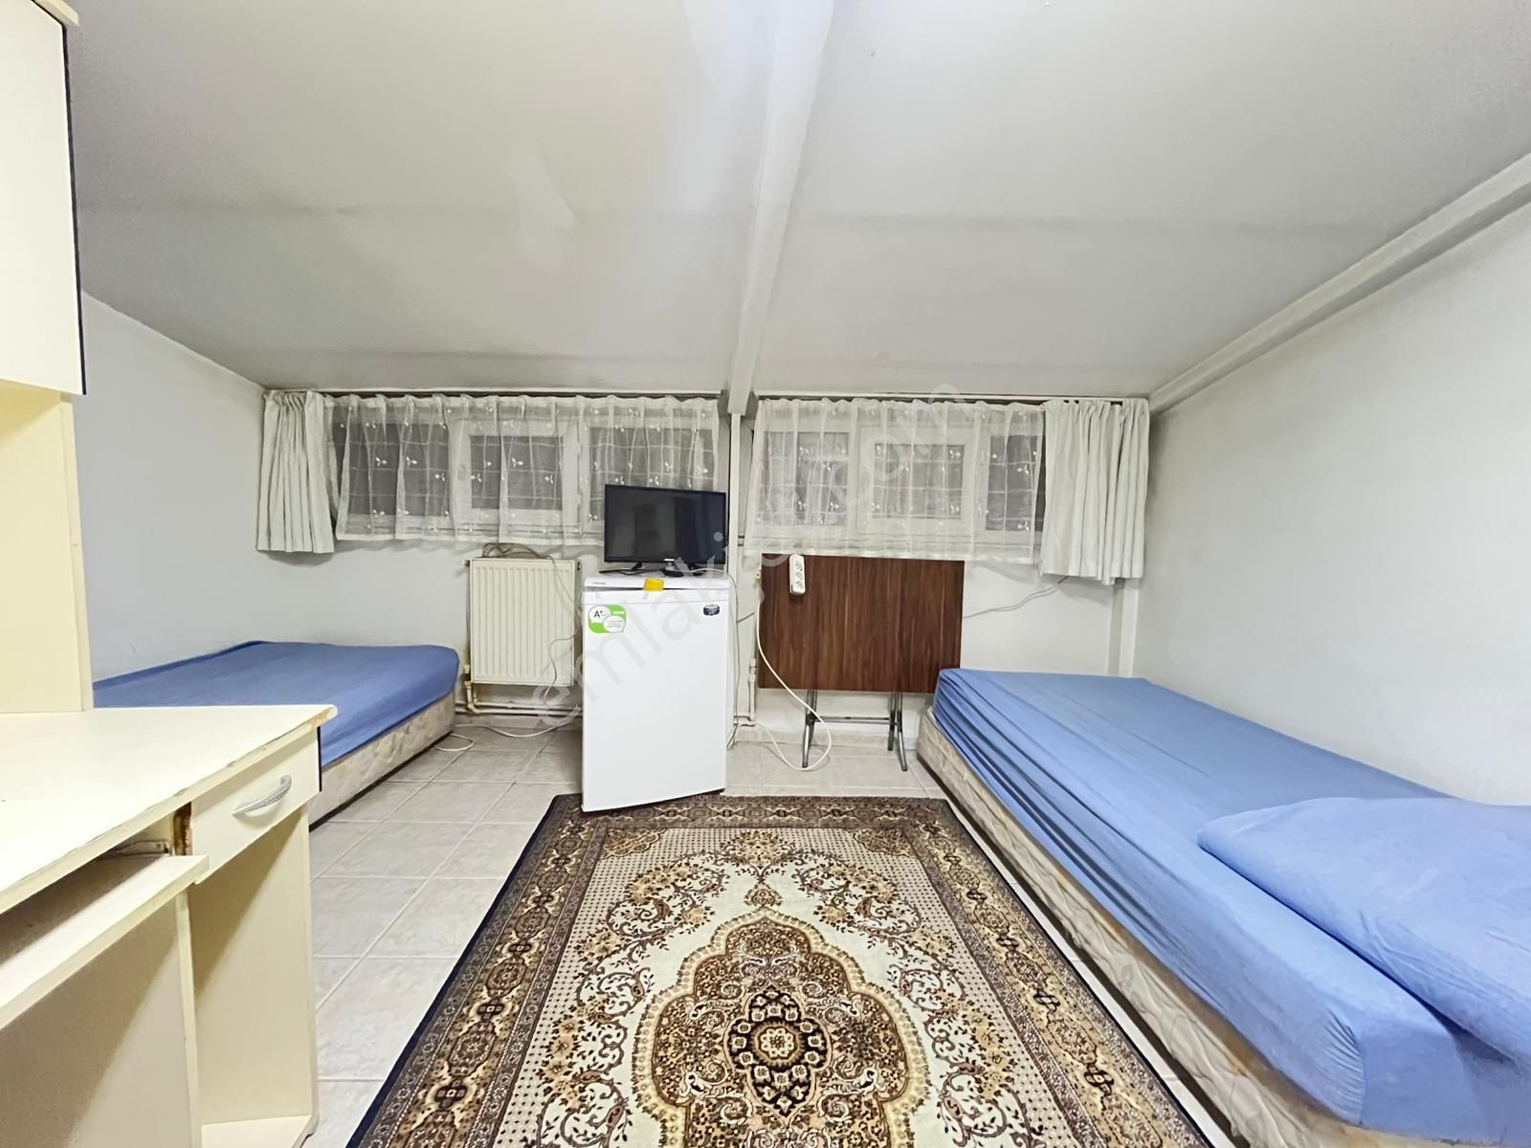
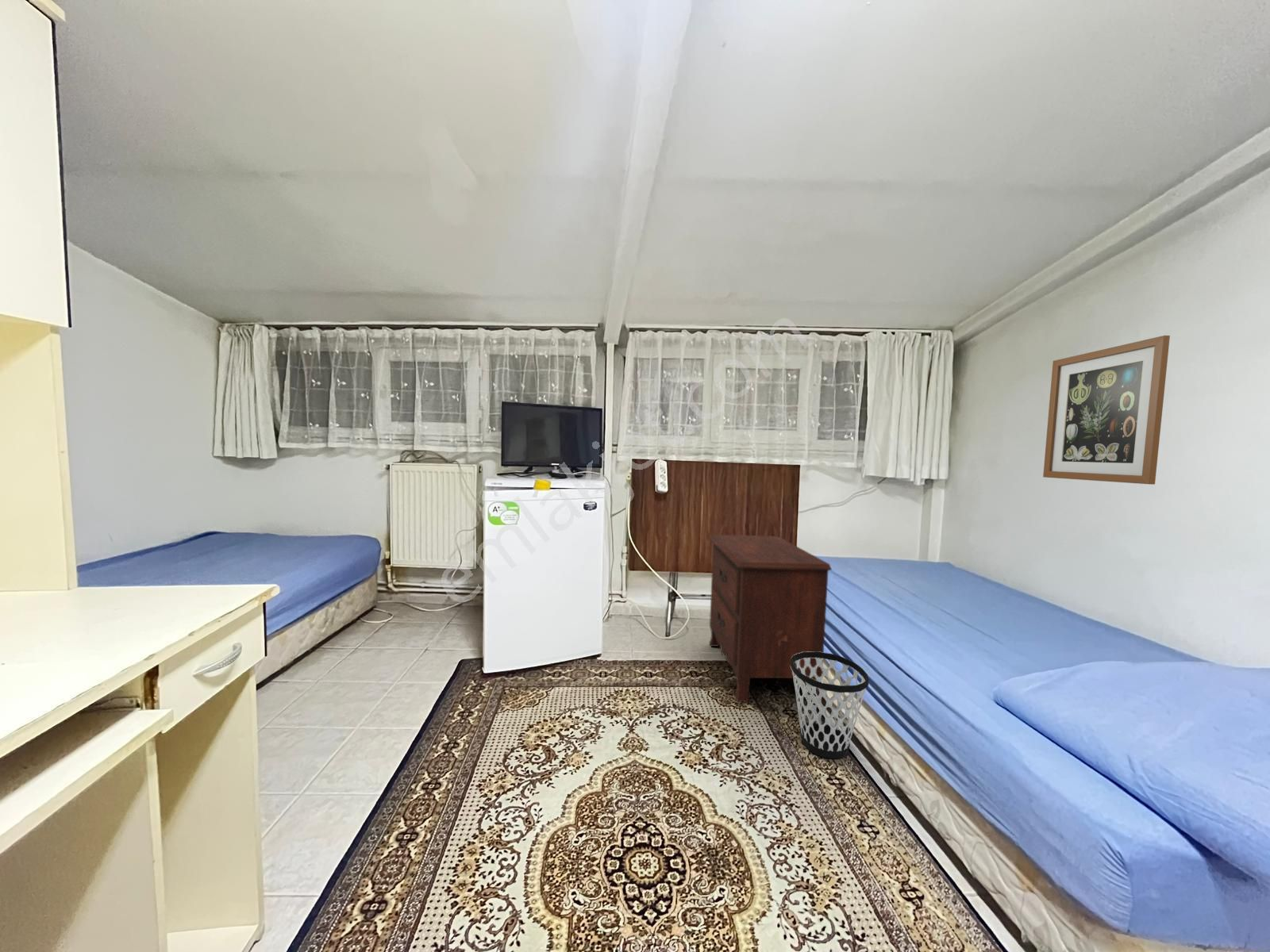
+ wastebasket (826, 706)
+ wall art (1098, 415)
+ nightstand (757, 608)
